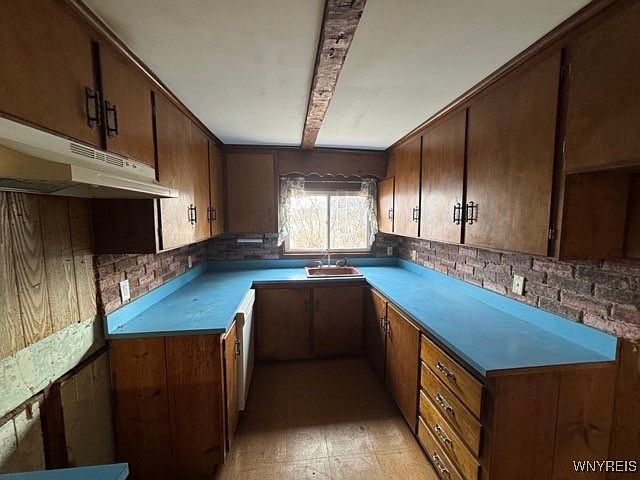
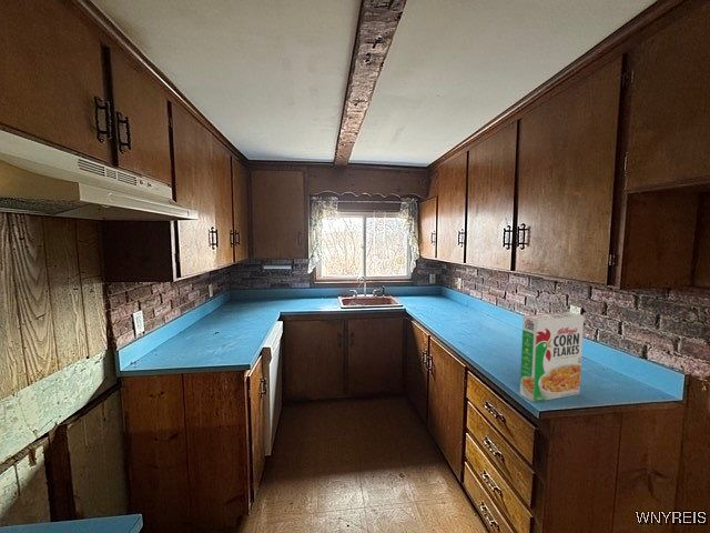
+ cereal box (551, 355)
